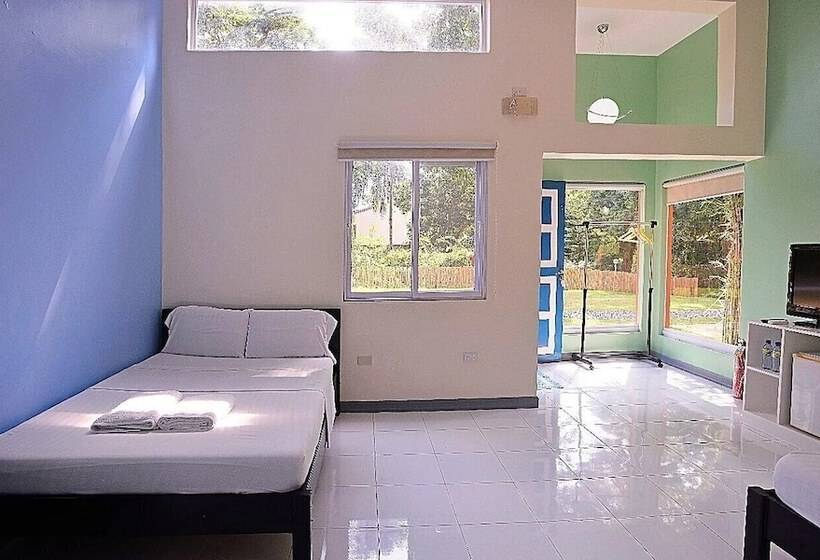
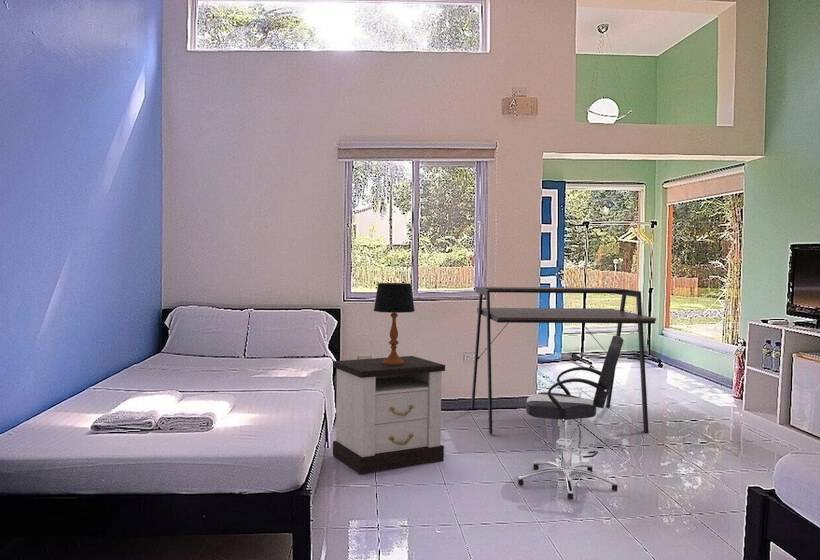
+ desk (557, 322)
+ office chair (571, 409)
+ nightstand (388, 410)
+ table lamp (394, 323)
